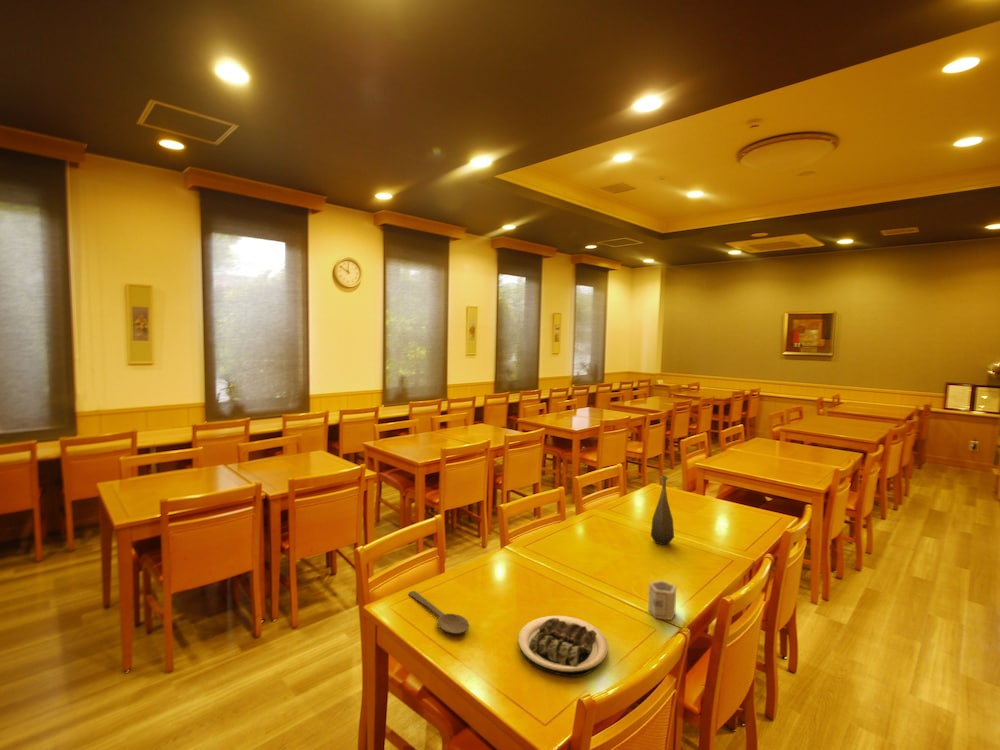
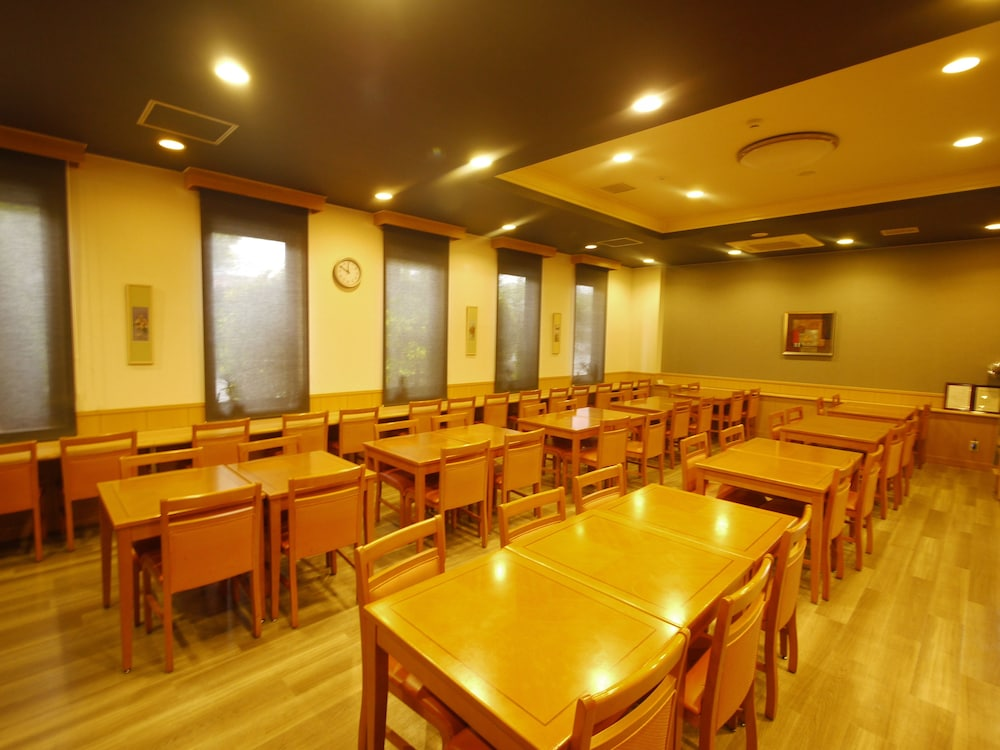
- wooden spoon (435, 610)
- bottle (663, 509)
- cup (663, 598)
- plate (562, 640)
